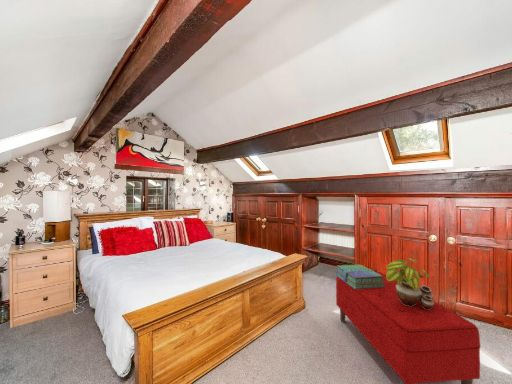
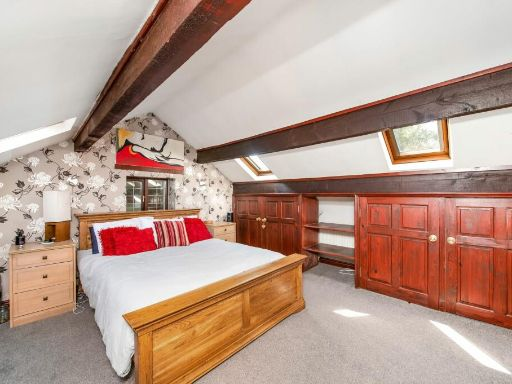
- potted plant (411, 281)
- stack of books (358, 275)
- bench (390, 322)
